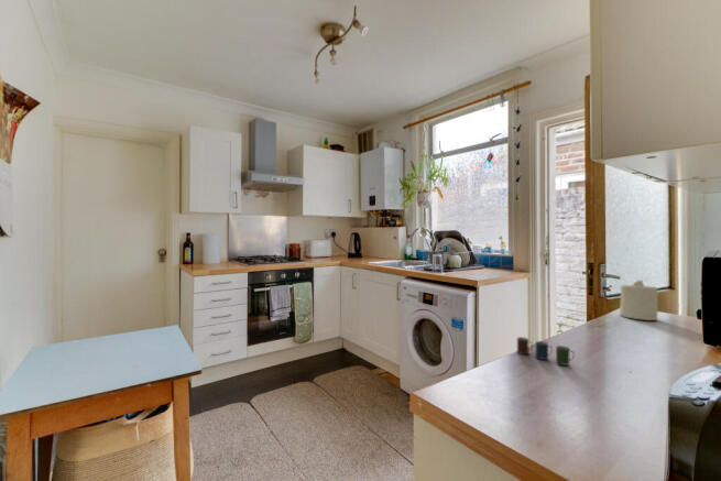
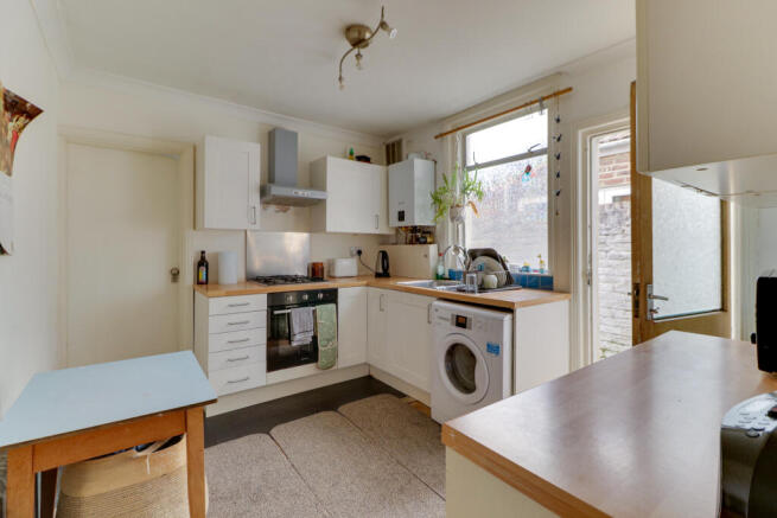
- candle (637, 298)
- cup (544, 346)
